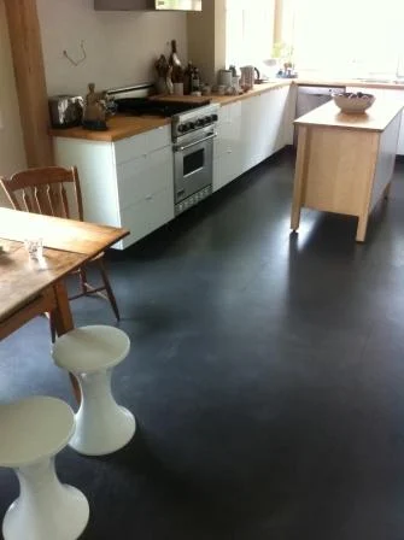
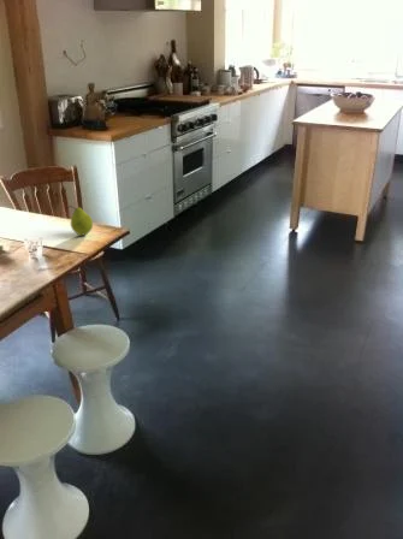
+ fruit (79, 220)
